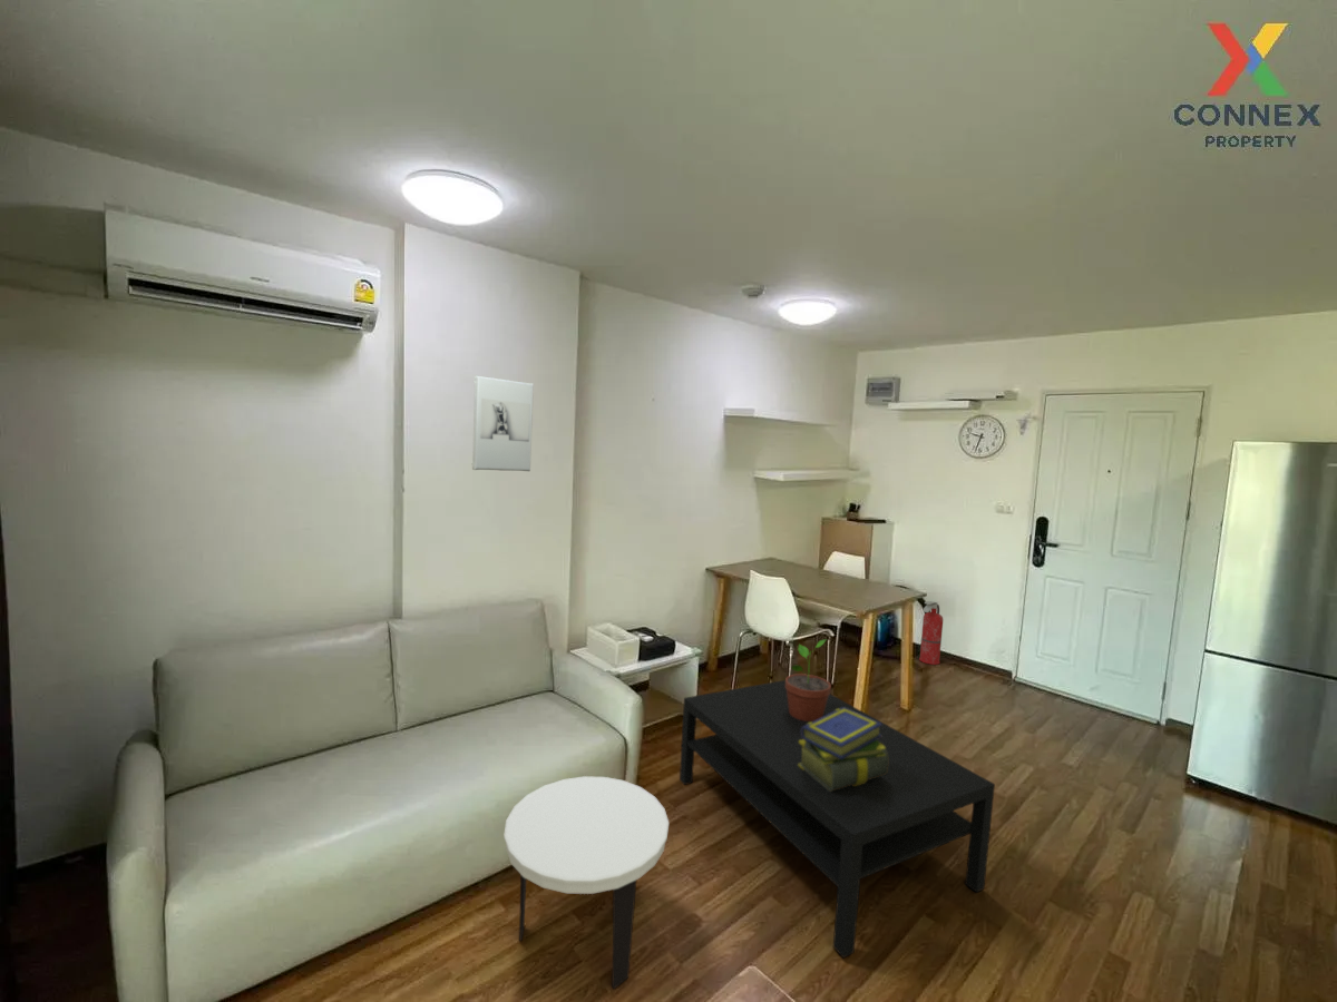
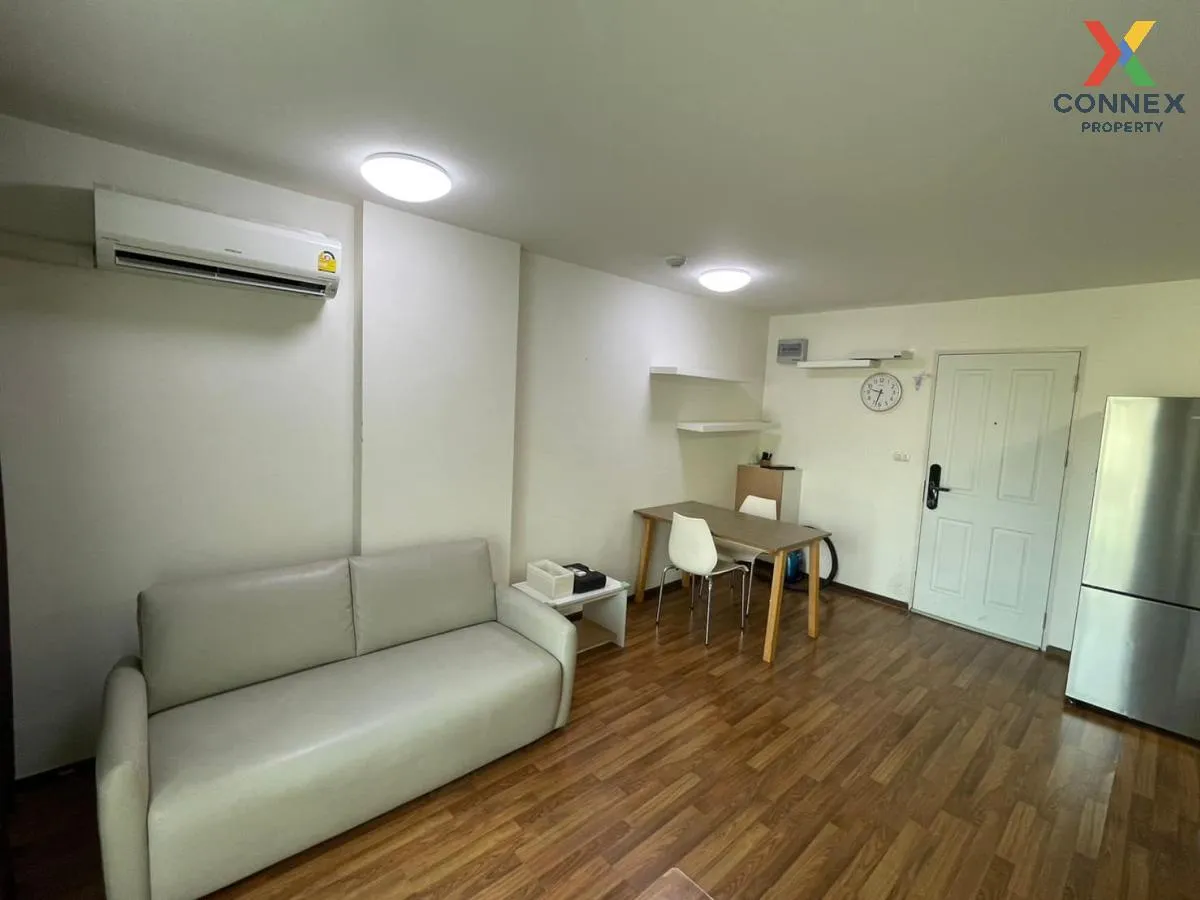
- potted plant (808, 677)
- stack of books (842, 747)
- side table (585, 878)
- fire extinguisher (930, 631)
- coffee table (816, 782)
- wall sculpture (502, 425)
